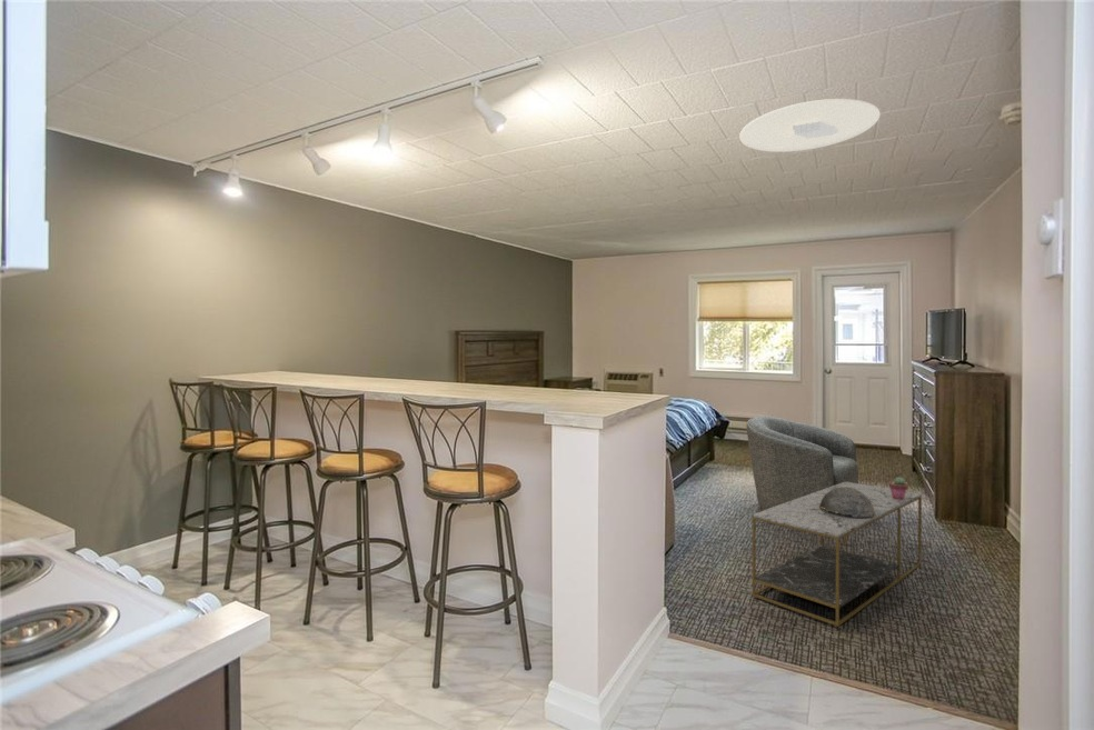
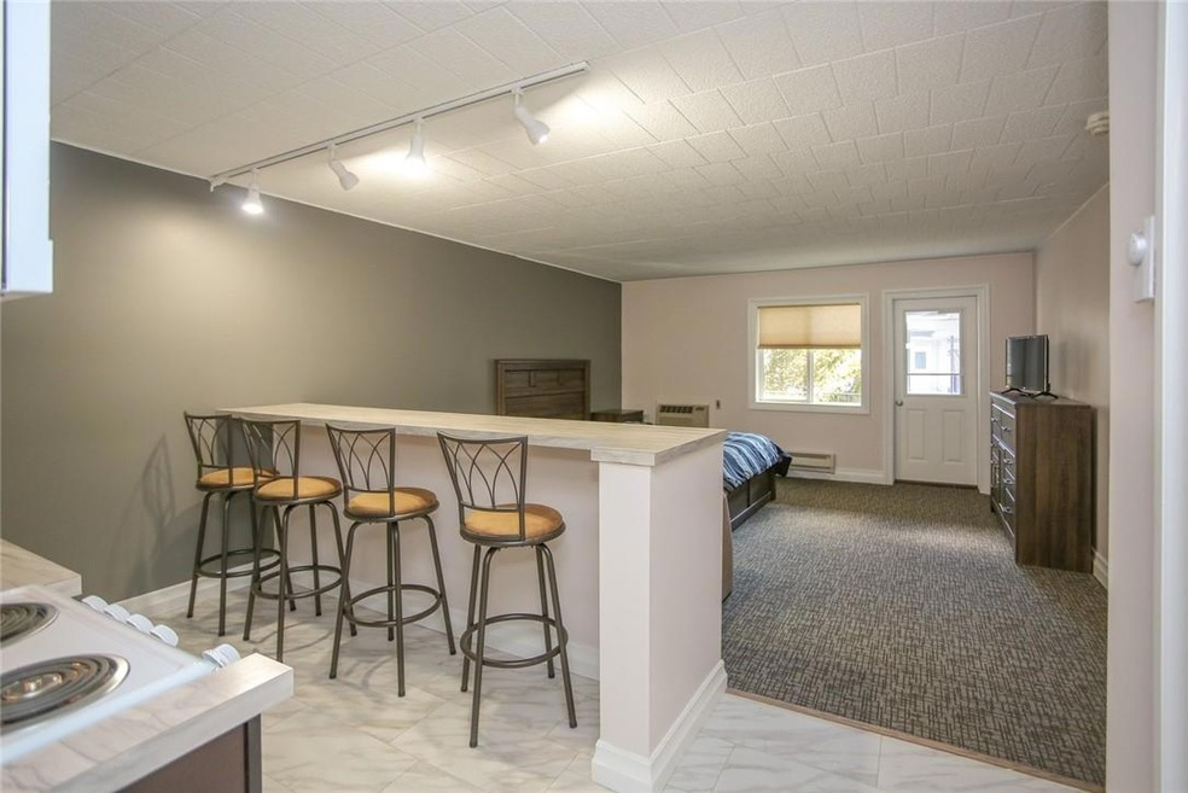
- ceiling light (806, 121)
- potted succulent (898, 487)
- decorative bowl (846, 499)
- armchair (797, 463)
- coffee table (844, 541)
